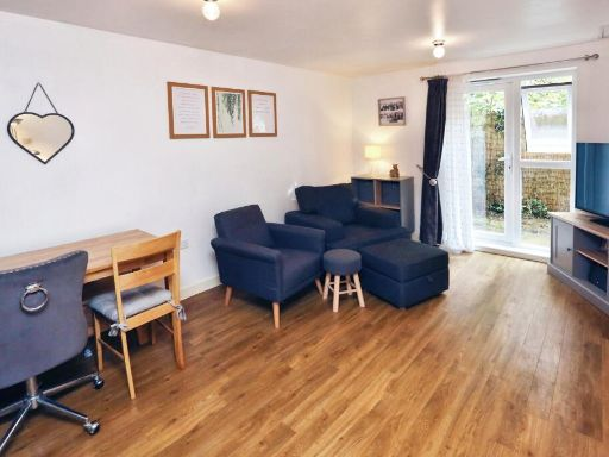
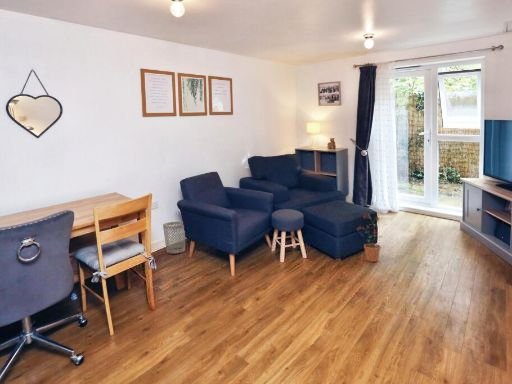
+ wastebasket (175, 237)
+ potted plant (370, 237)
